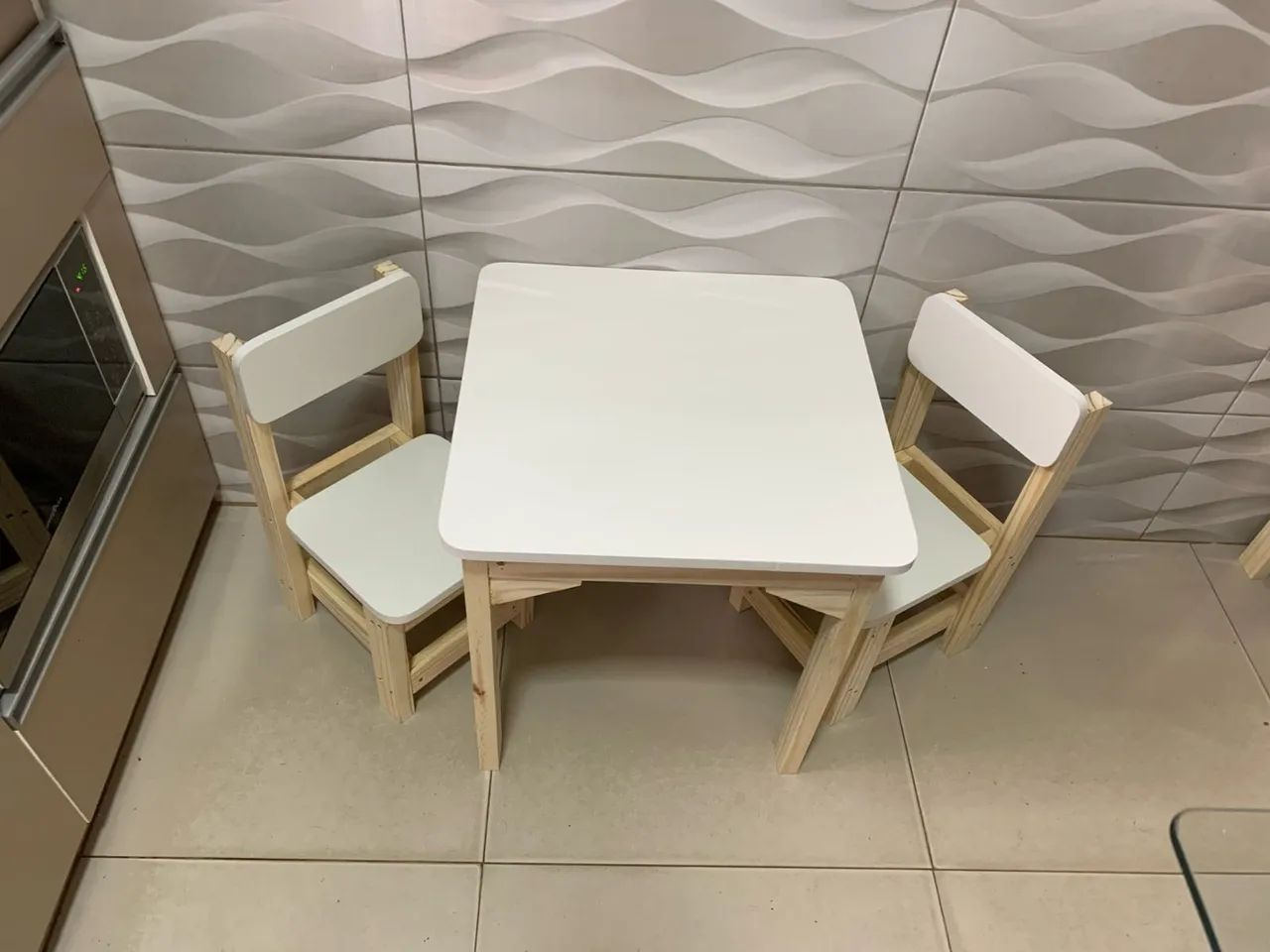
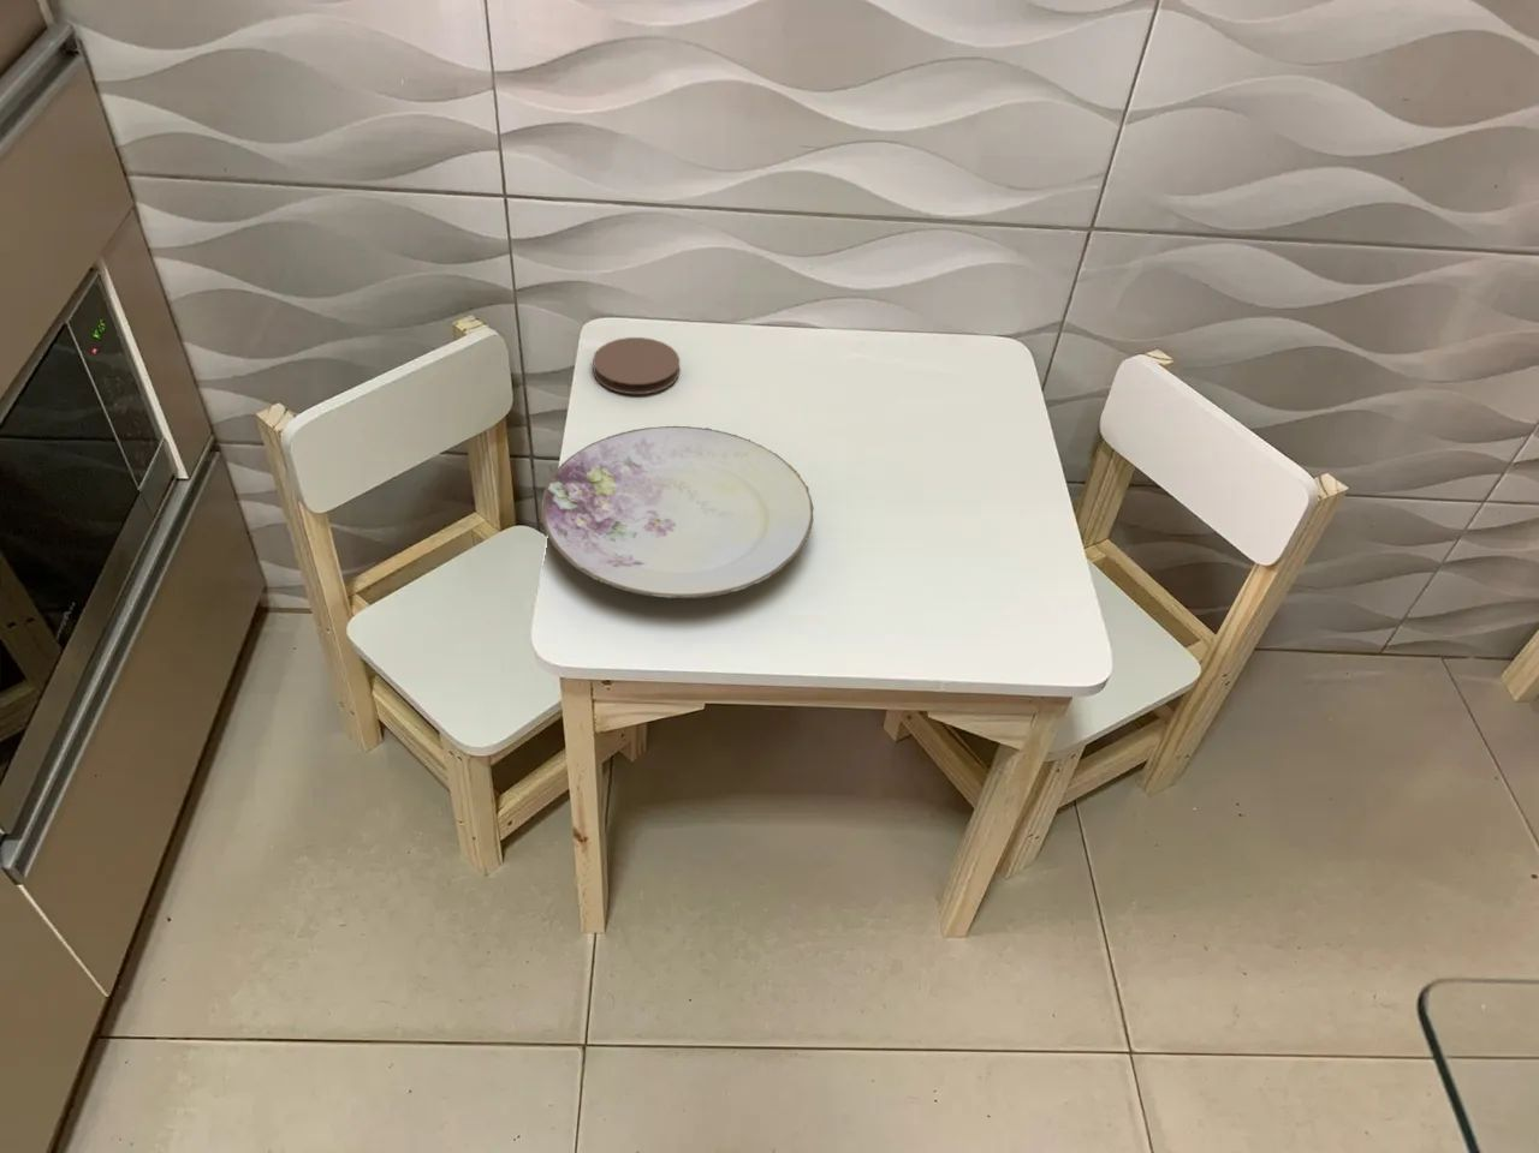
+ coaster (636, 365)
+ plate (679, 514)
